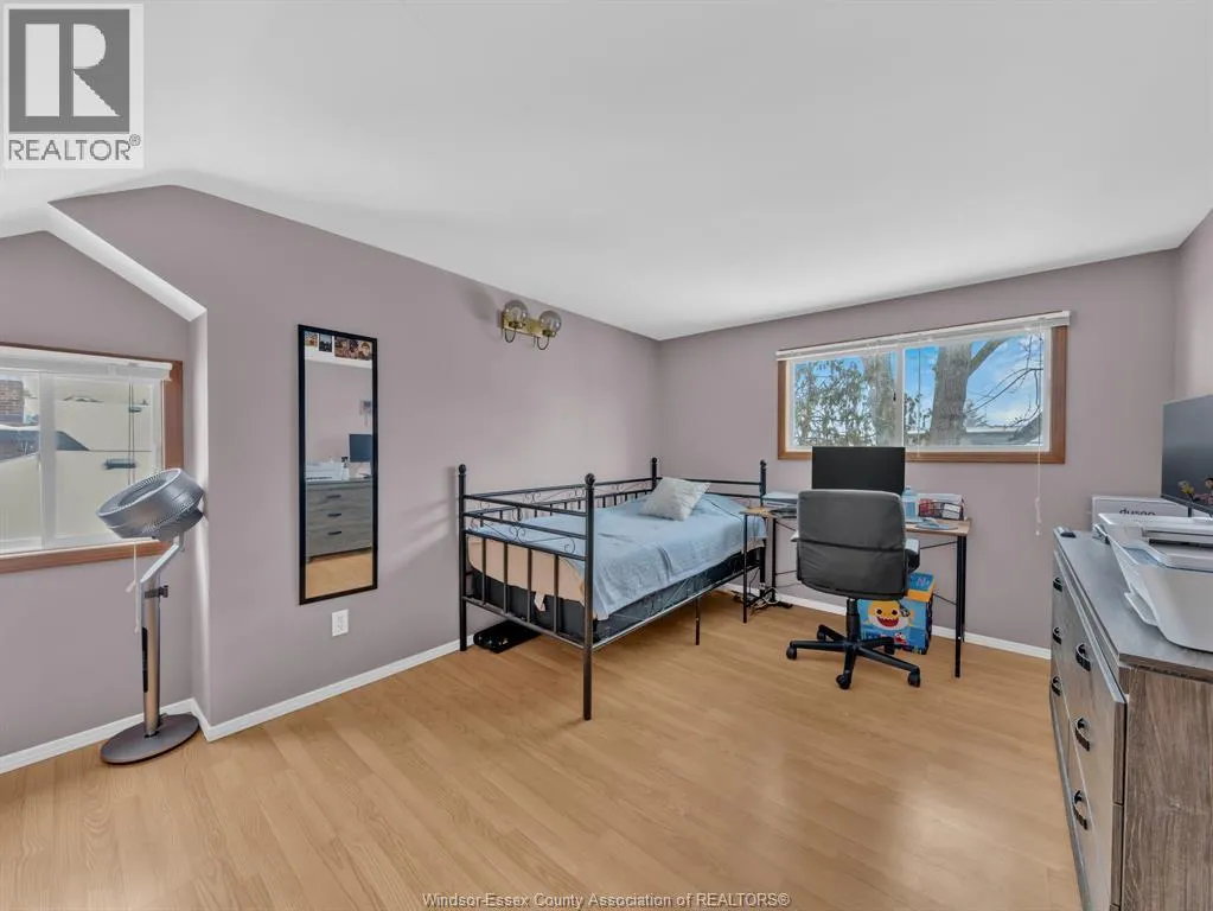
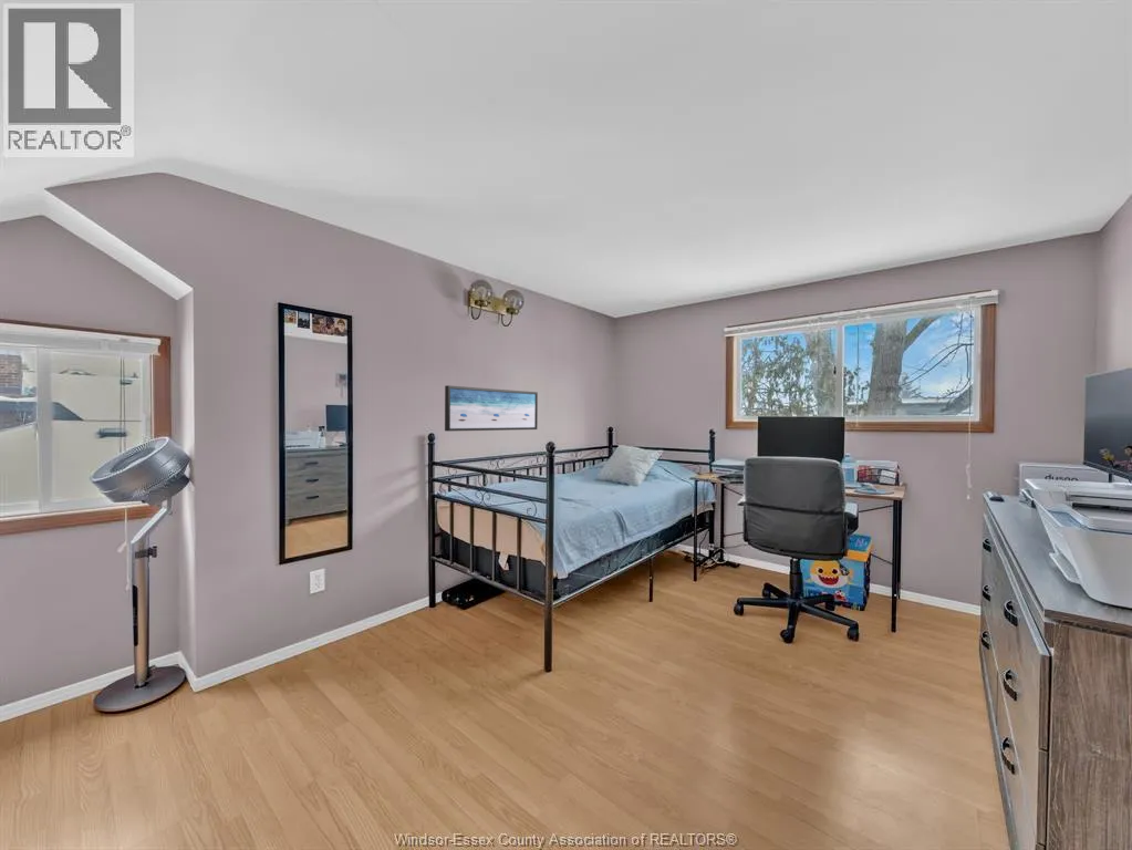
+ wall art (495, 410)
